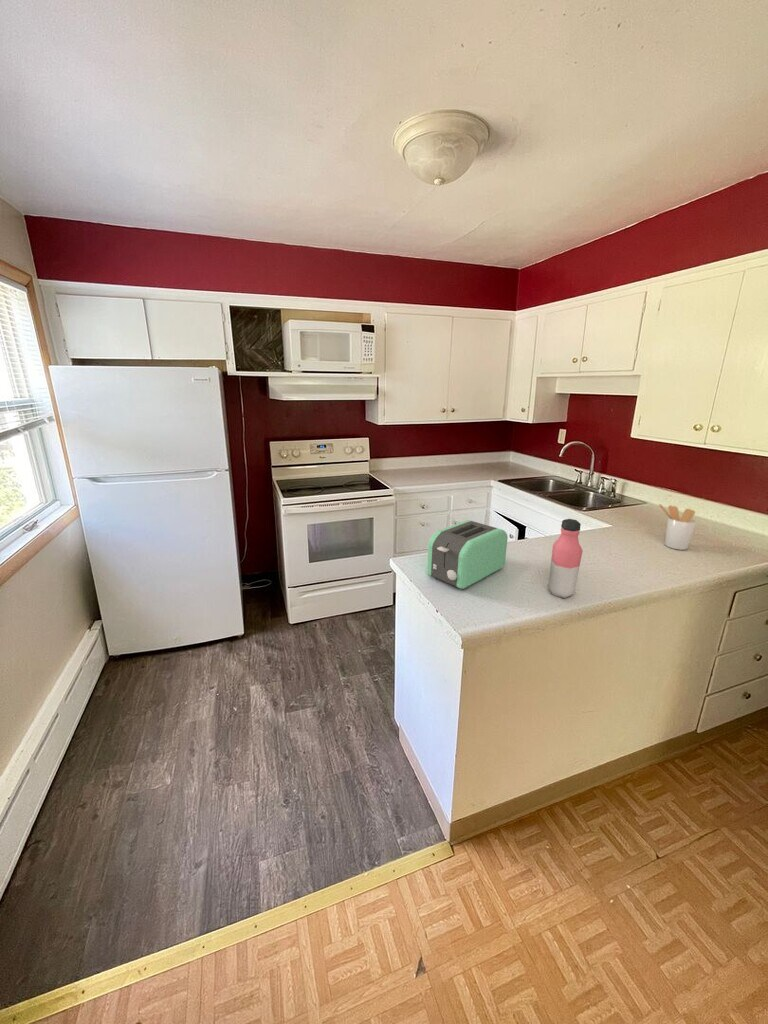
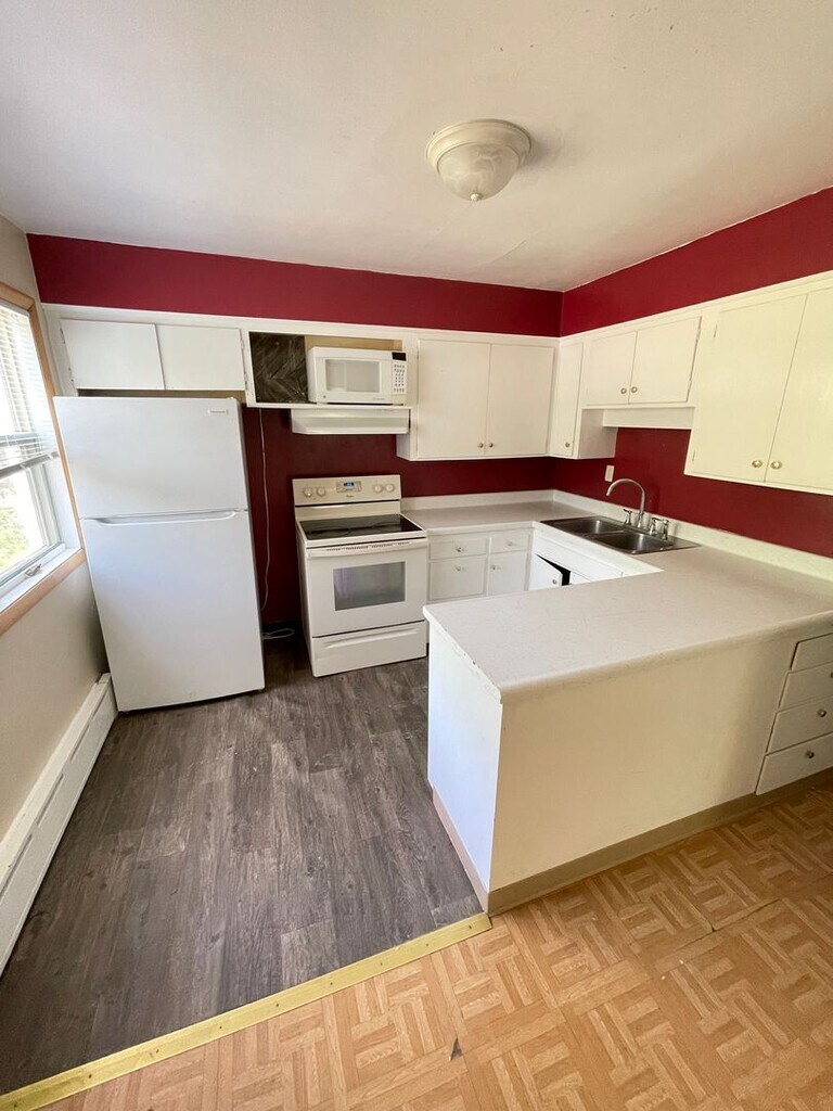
- toaster (468, 551)
- utensil holder (673, 525)
- water bottle (565, 557)
